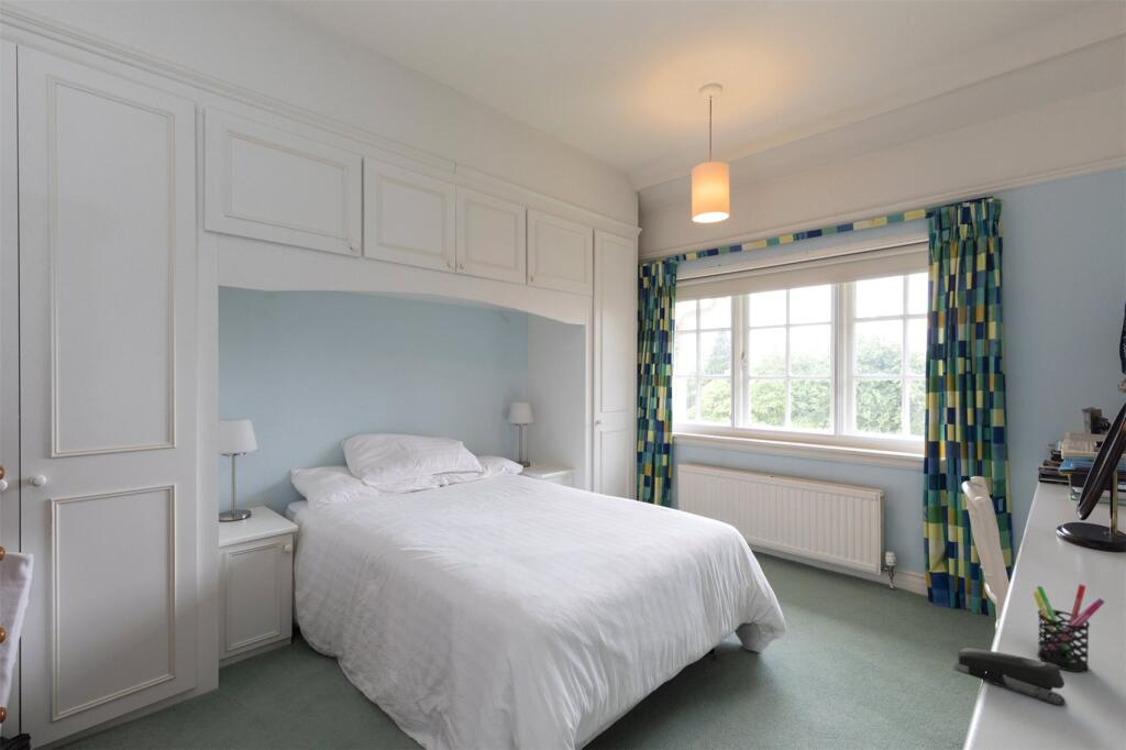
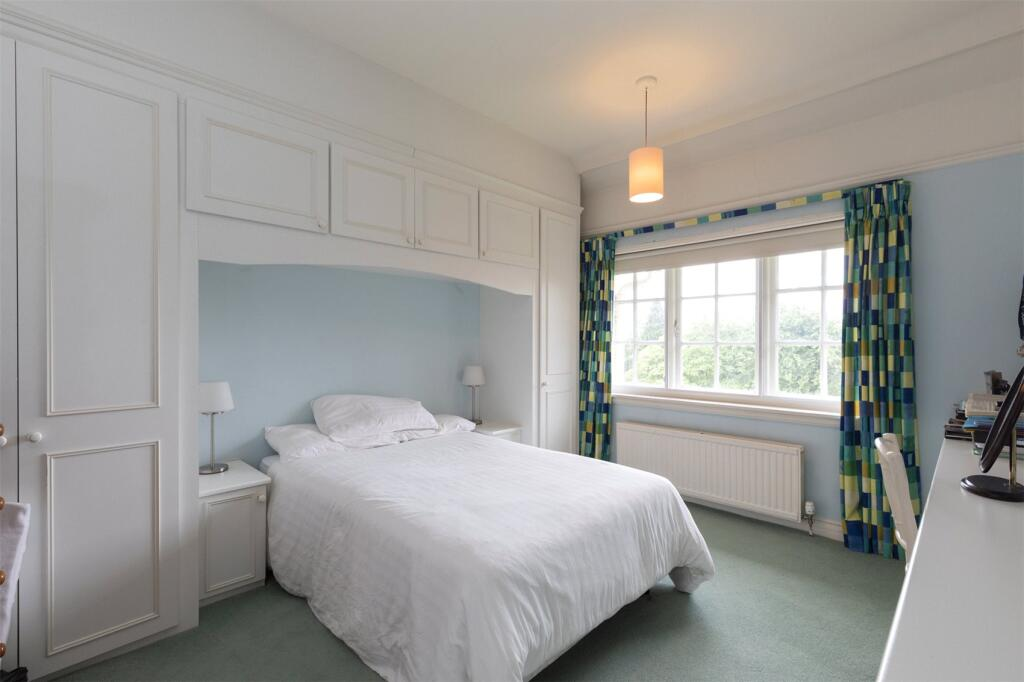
- stapler (1005, 668)
- pen holder (1060, 620)
